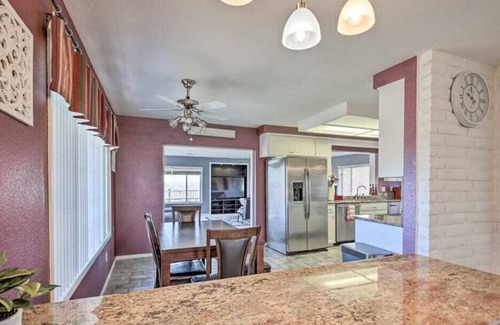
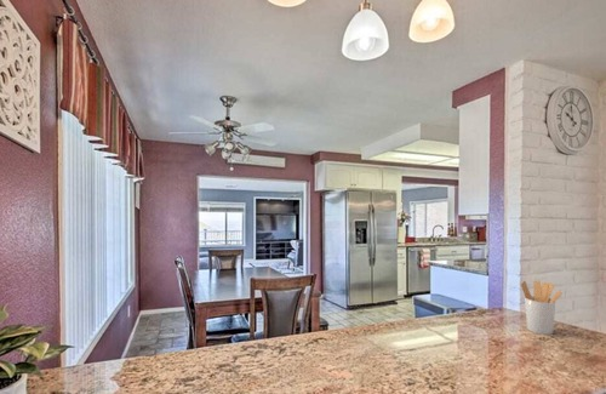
+ utensil holder (541, 306)
